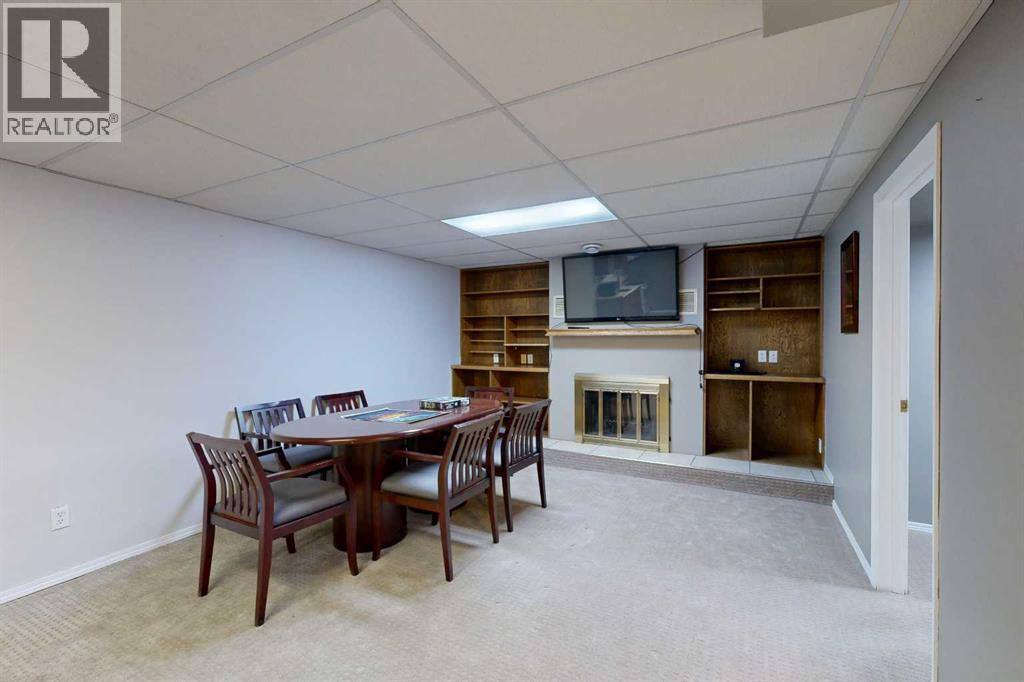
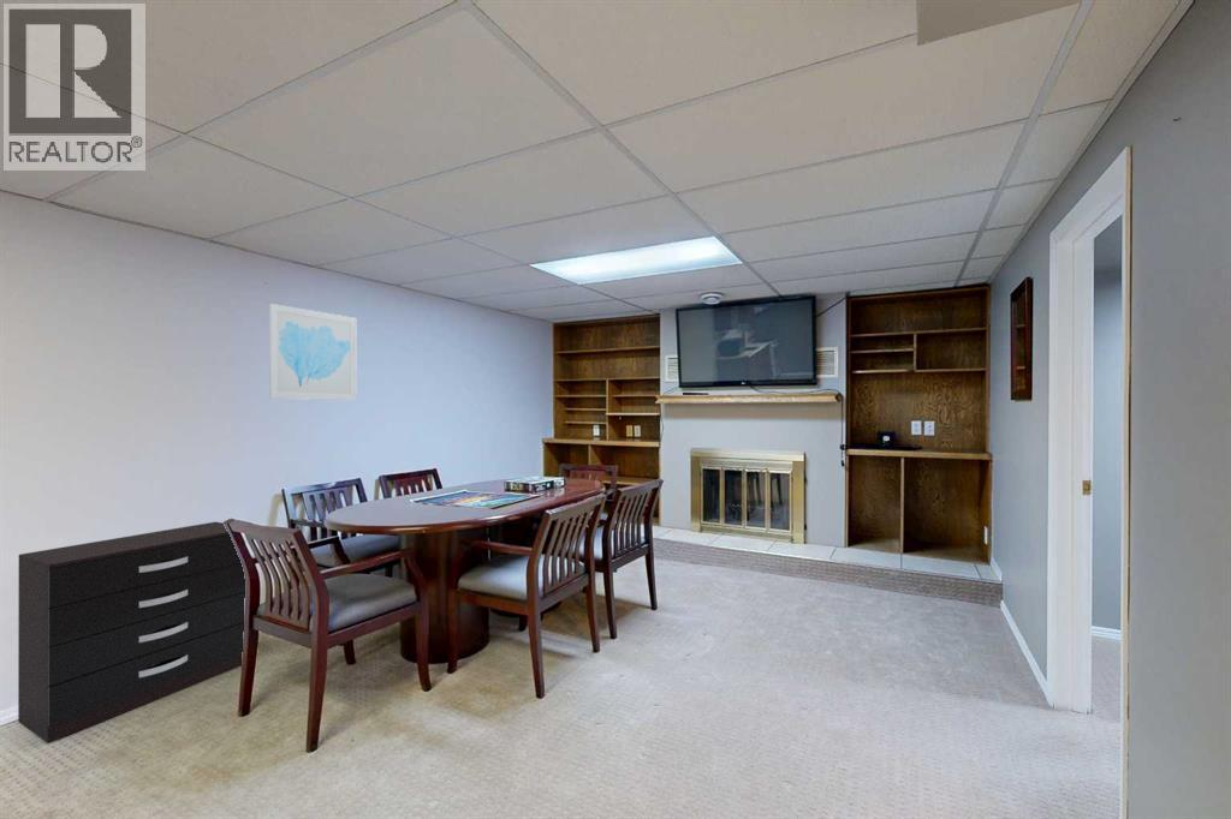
+ dresser (147, 615)
+ wall art (316, 355)
